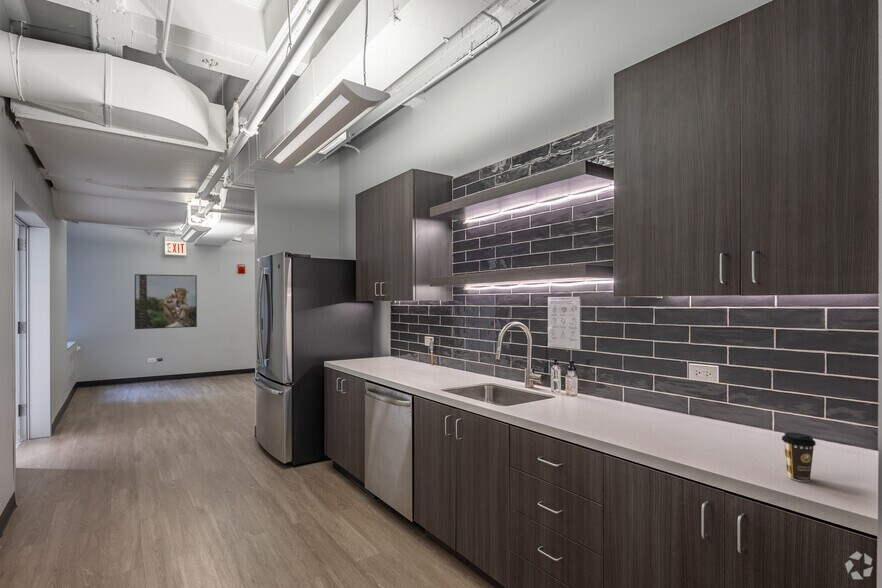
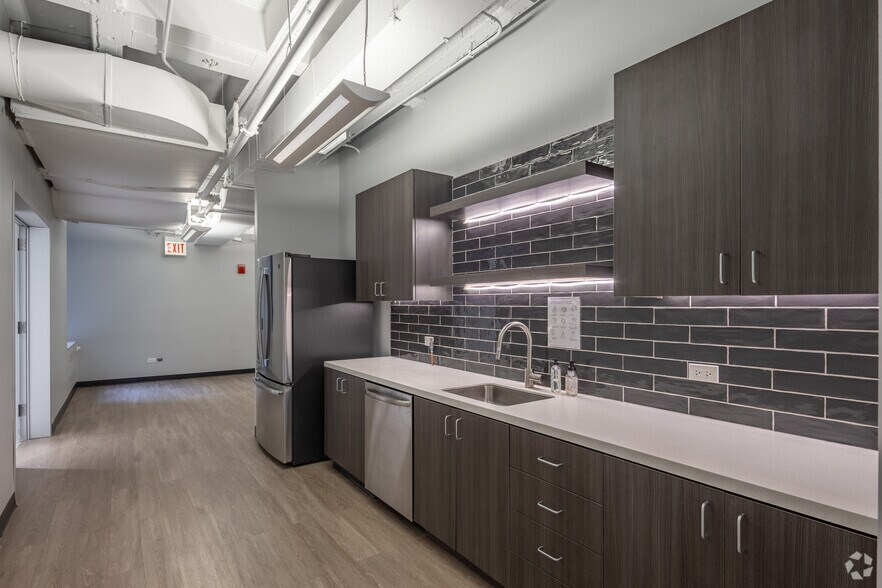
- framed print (166, 301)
- coffee cup (798, 456)
